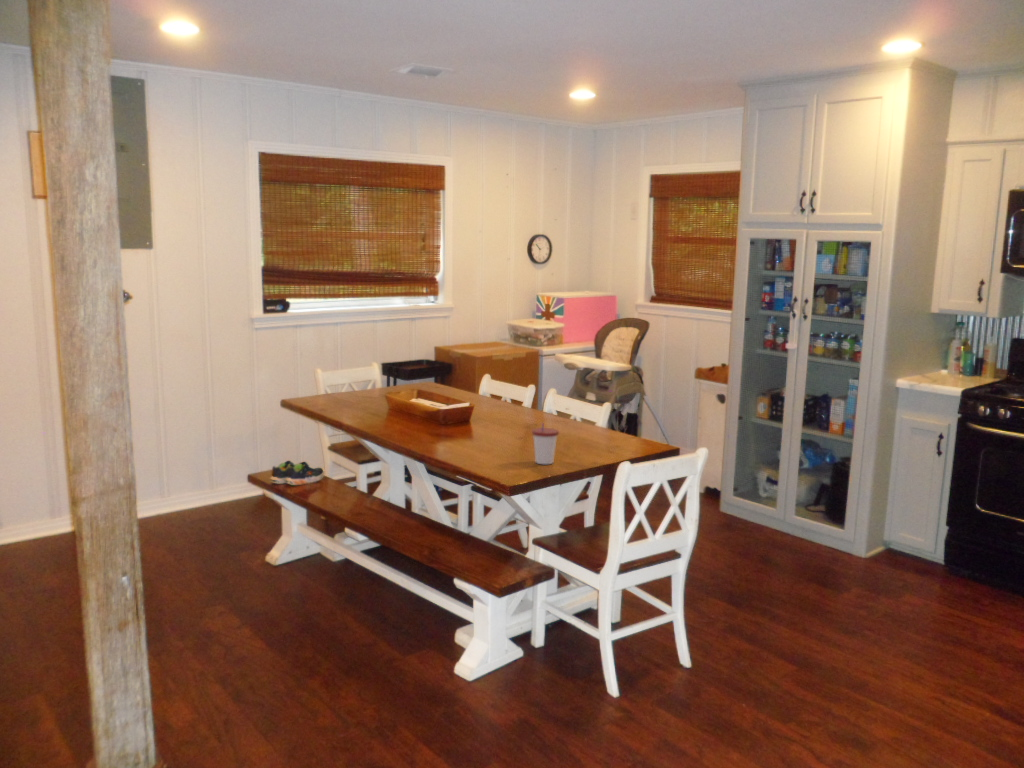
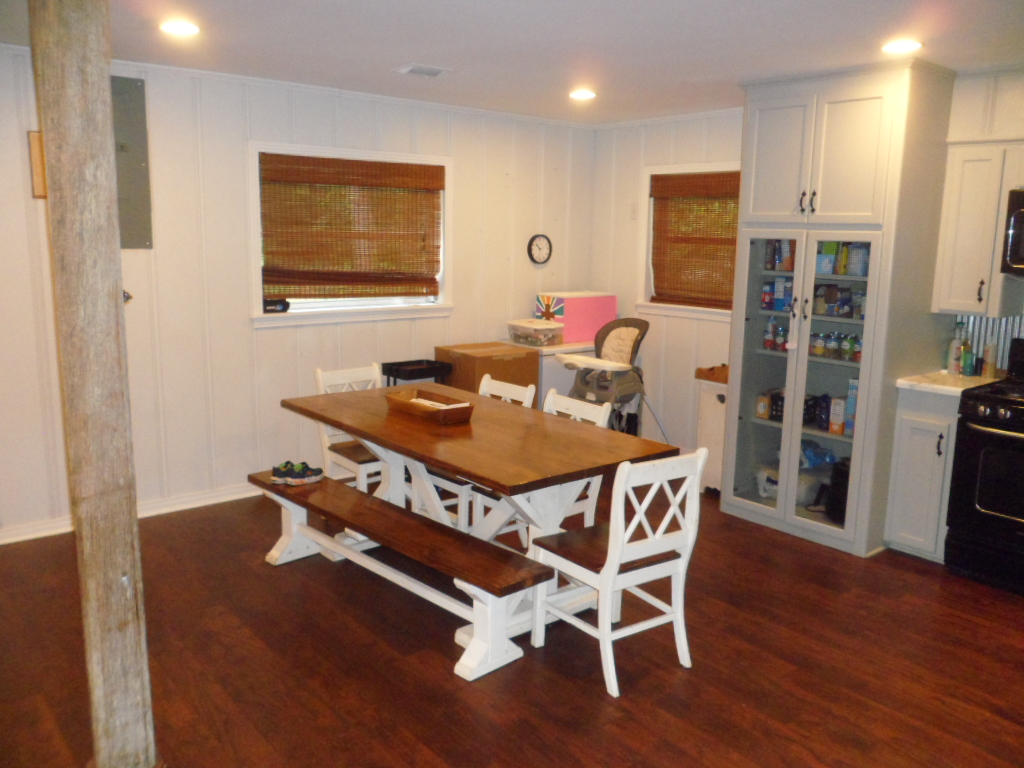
- cup (545, 442)
